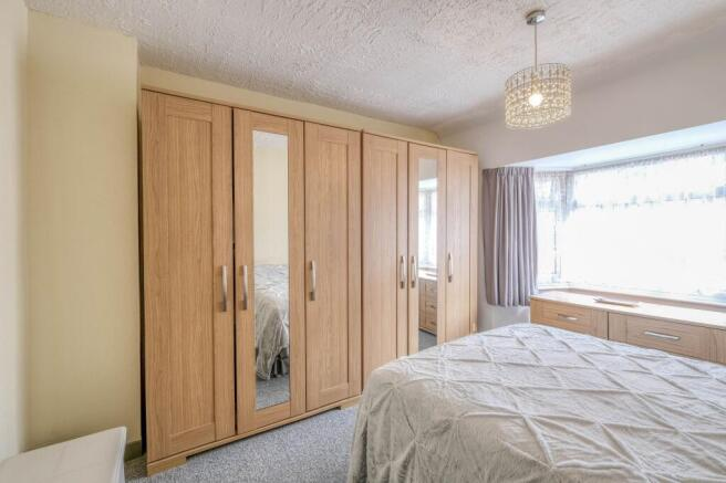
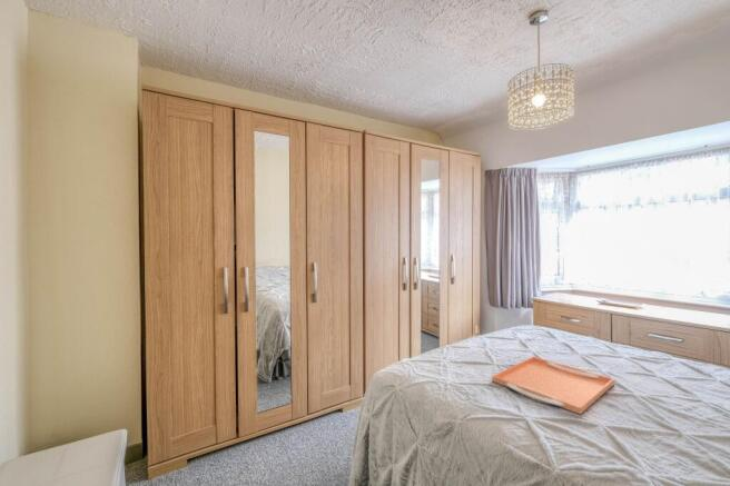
+ serving tray (552, 379)
